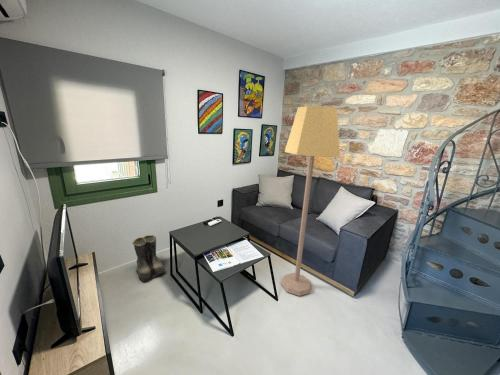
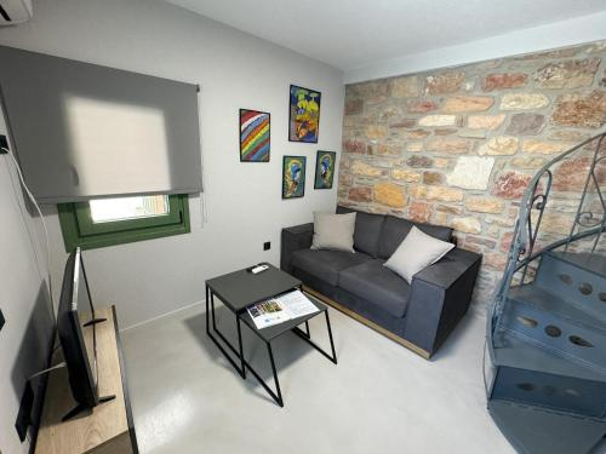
- boots (148, 256)
- lamp (305, 206)
